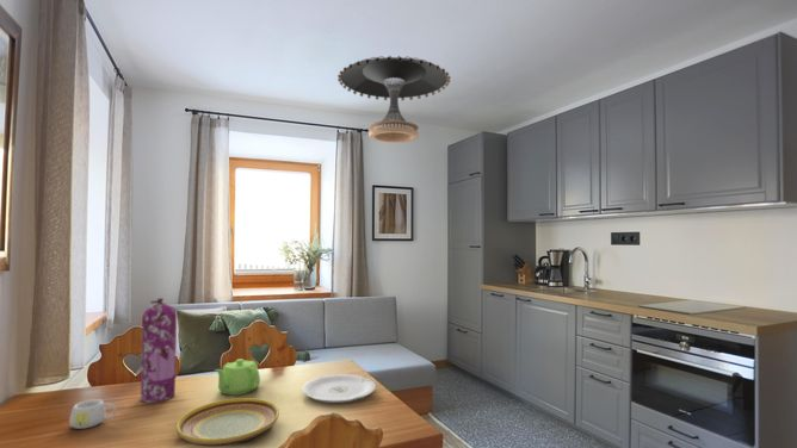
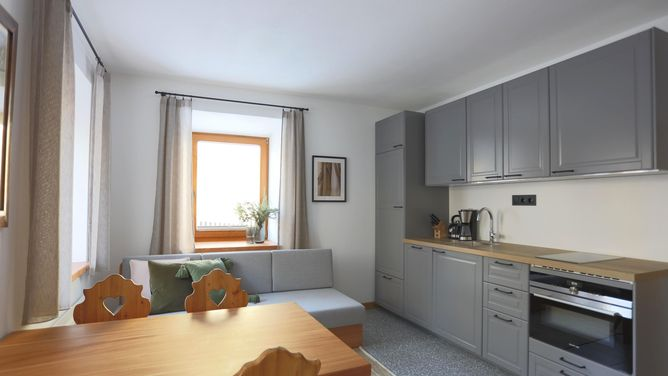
- plate (229, 422)
- plate (339, 388)
- teapot (236, 375)
- mug (93, 412)
- gas cylinder (159, 347)
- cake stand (394, 104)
